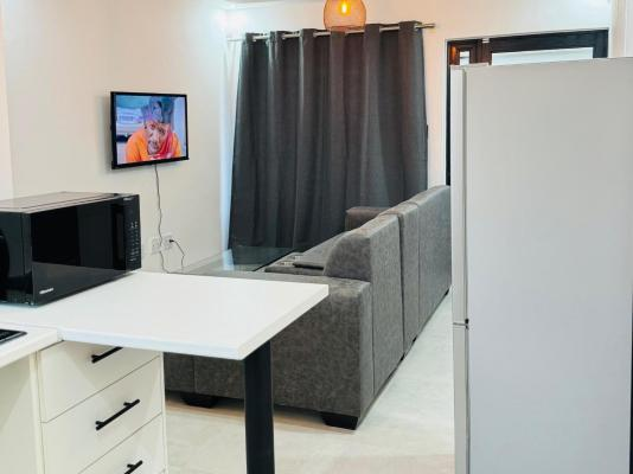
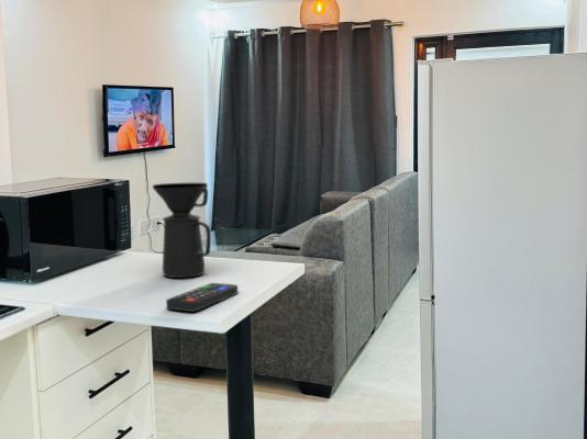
+ coffee maker (181, 229)
+ remote control (203, 295)
